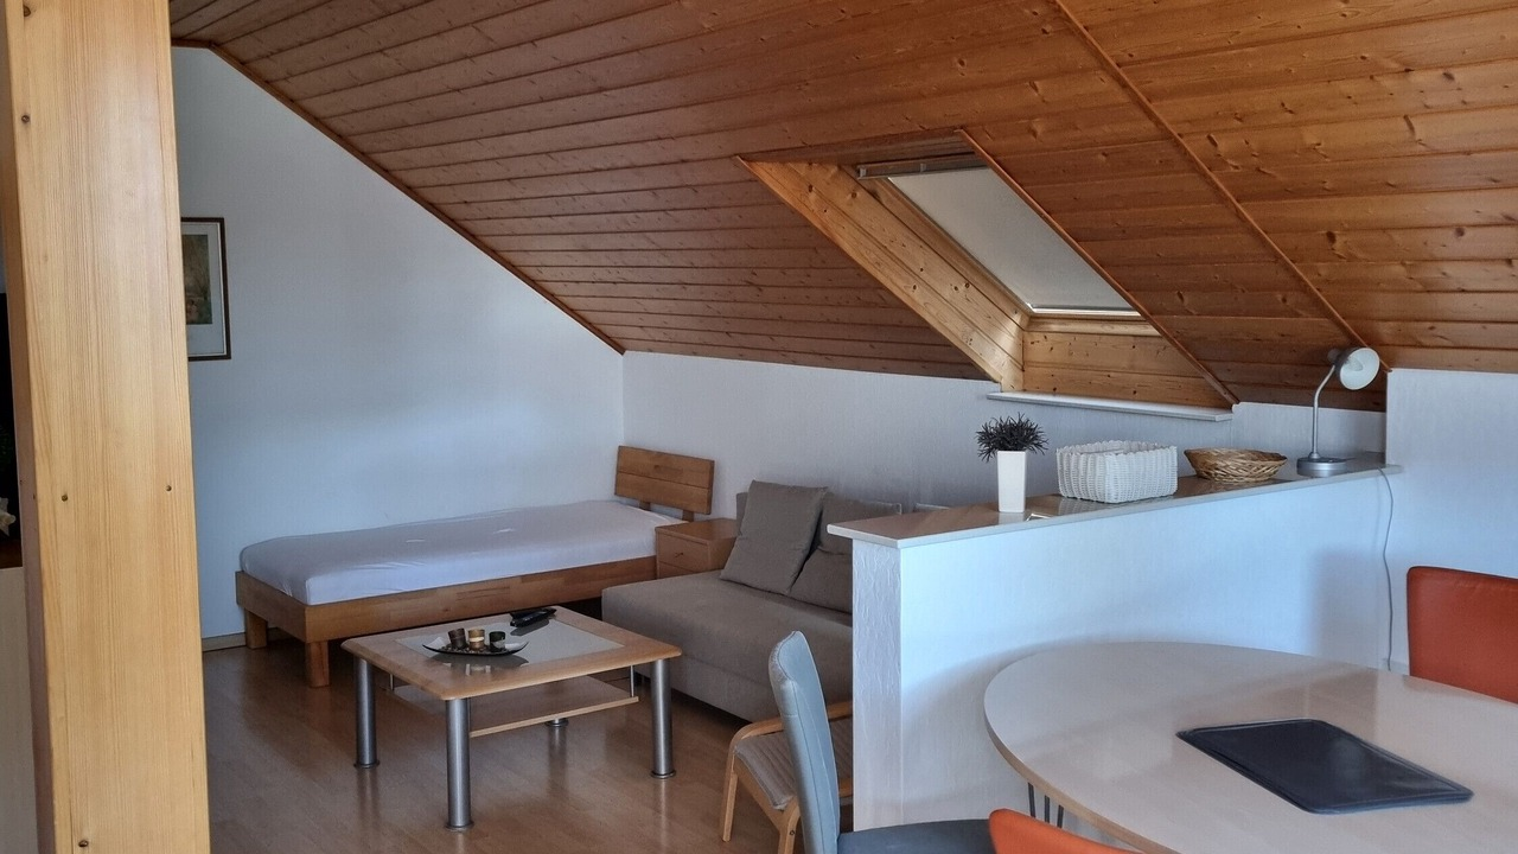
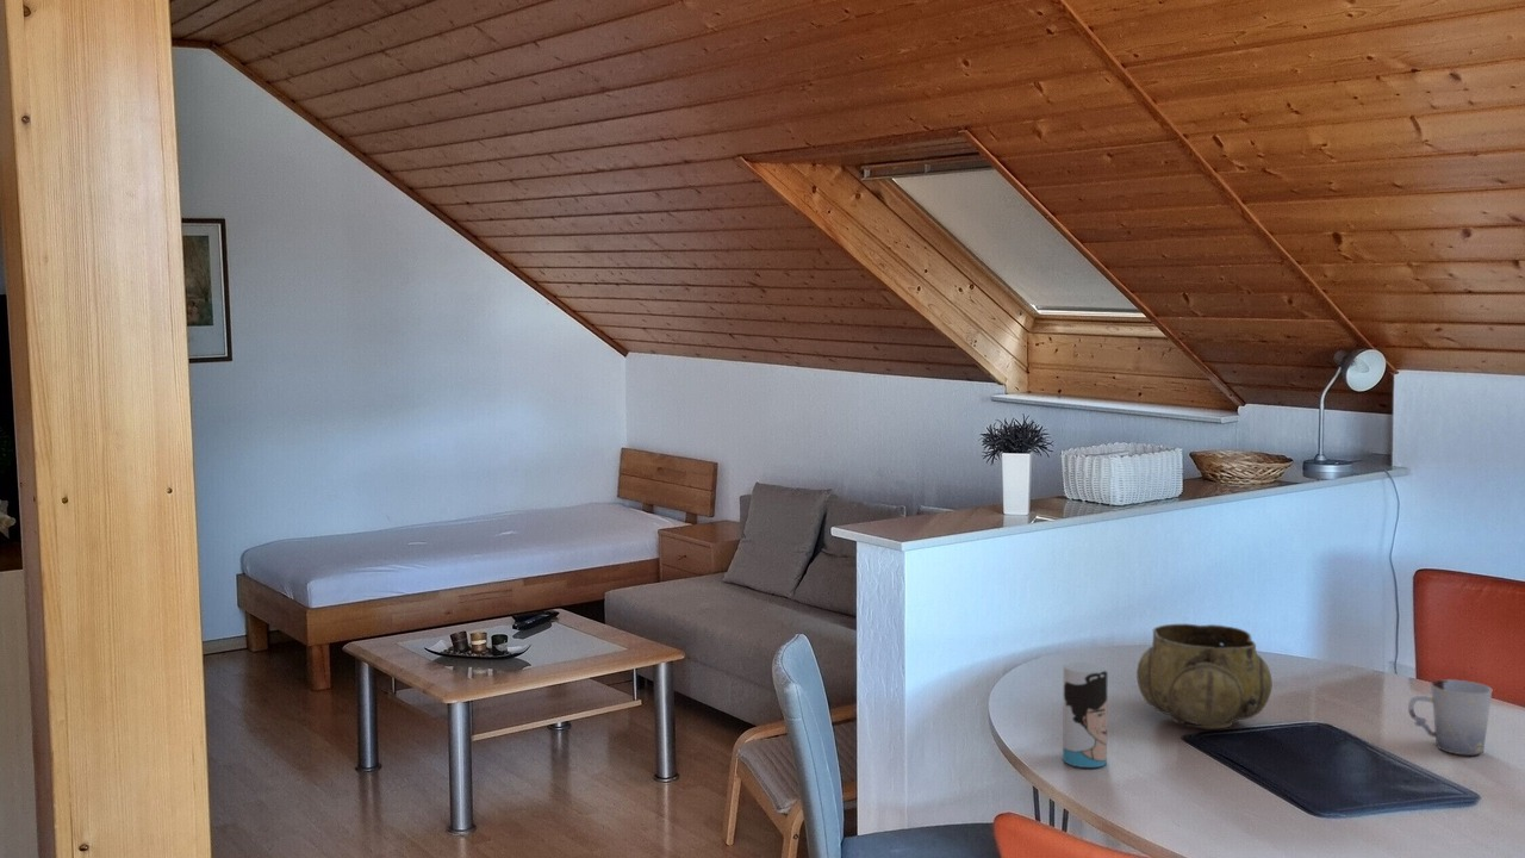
+ cup (1084, 714)
+ decorative bowl (1202, 677)
+ cup (1449, 716)
